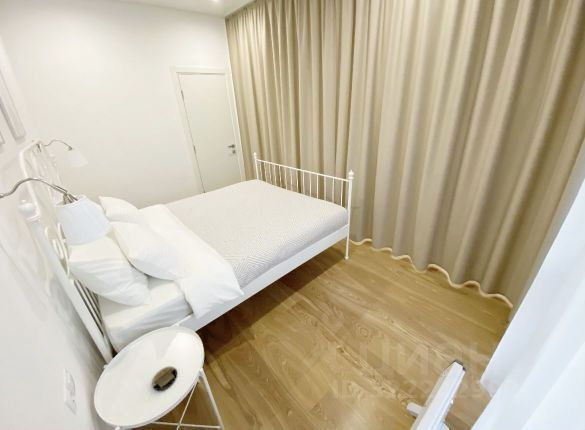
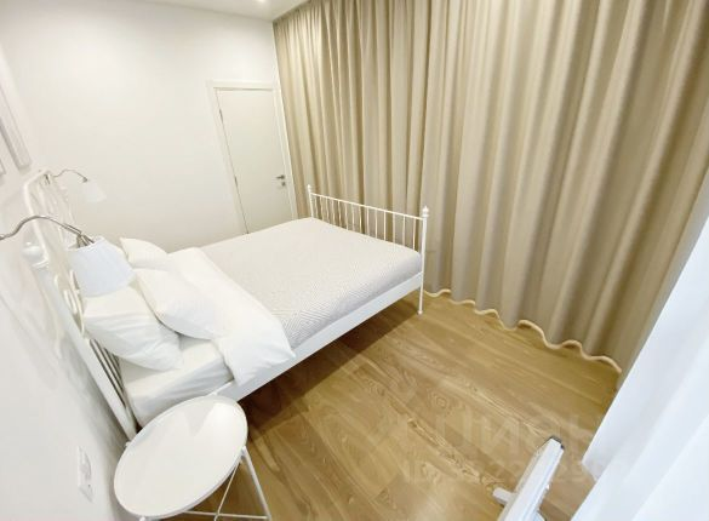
- coaster (164, 377)
